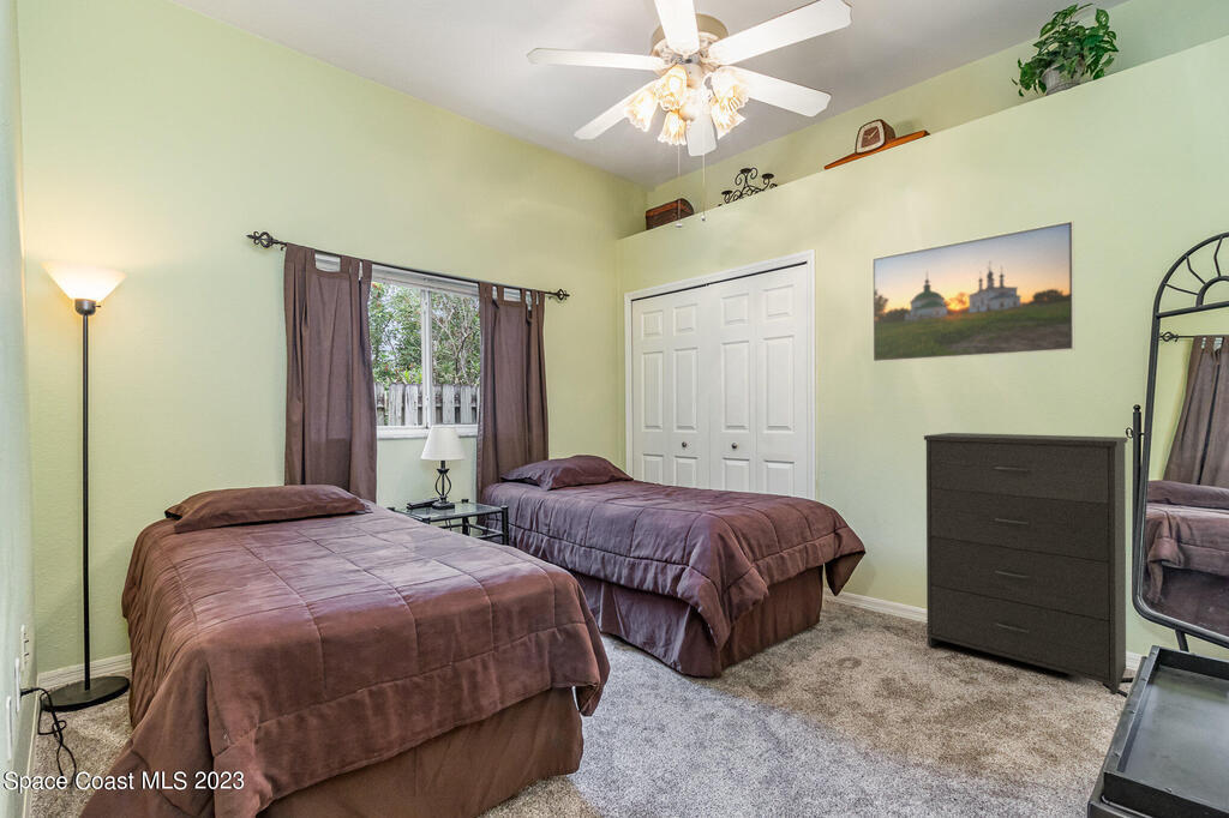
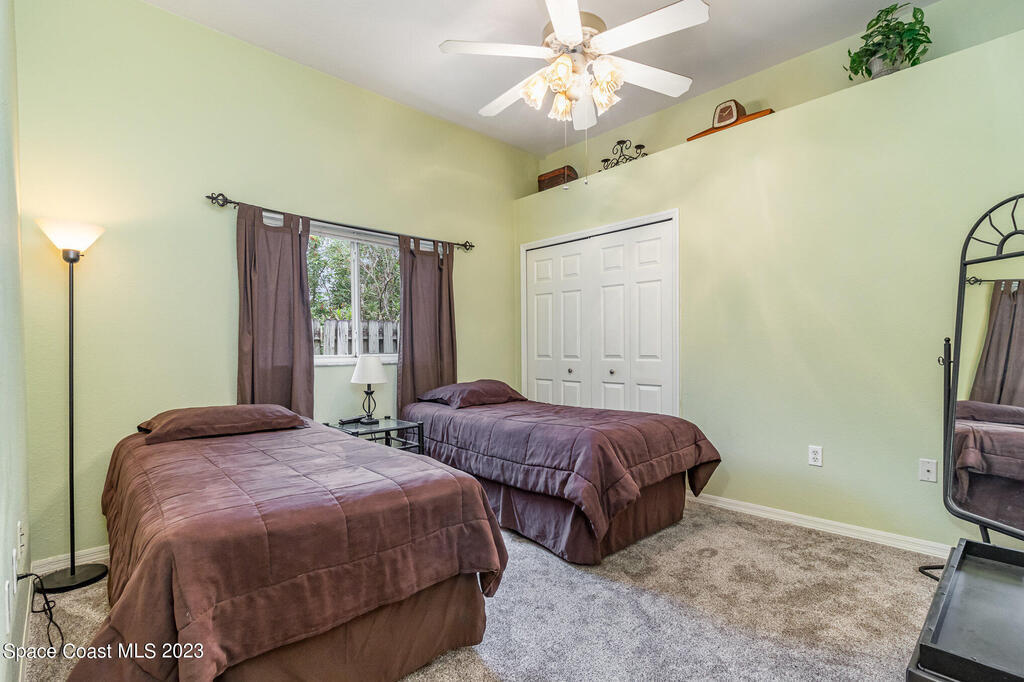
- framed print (963, 299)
- dresser (1020, 546)
